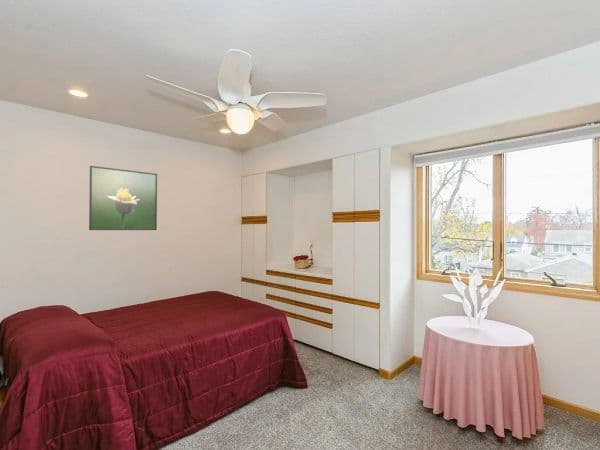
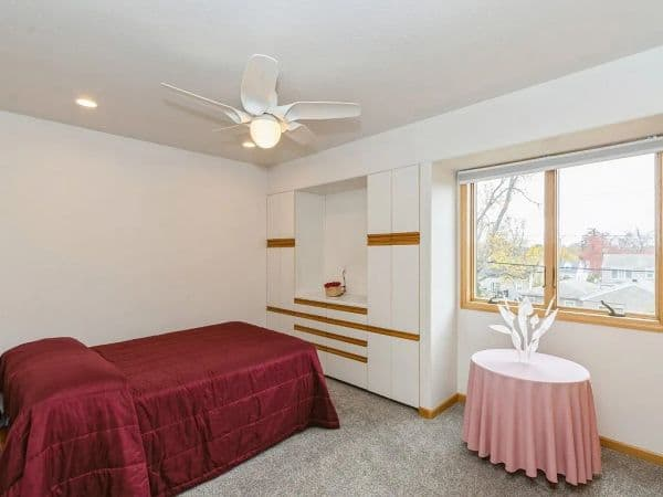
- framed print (125, 200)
